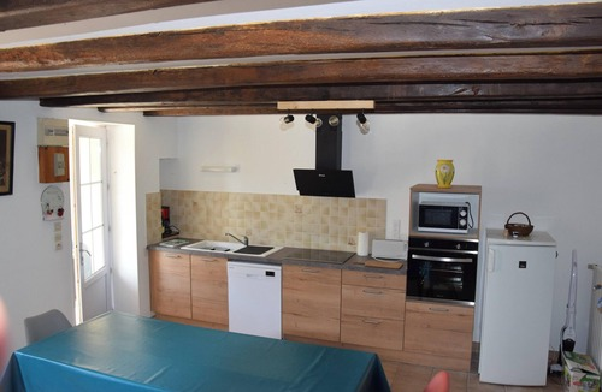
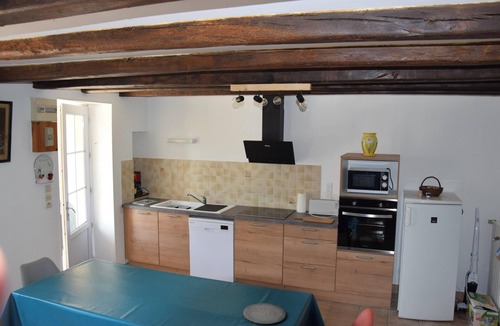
+ plate (264, 313)
